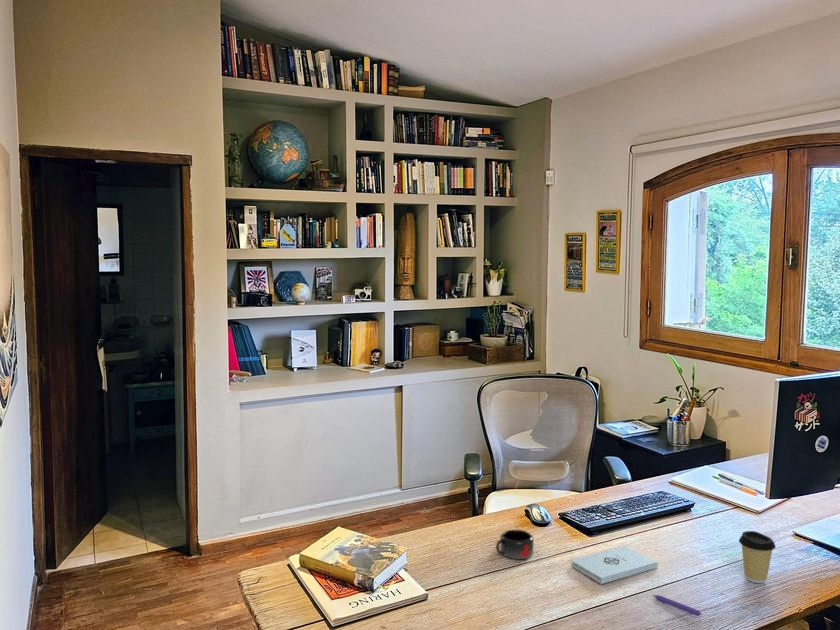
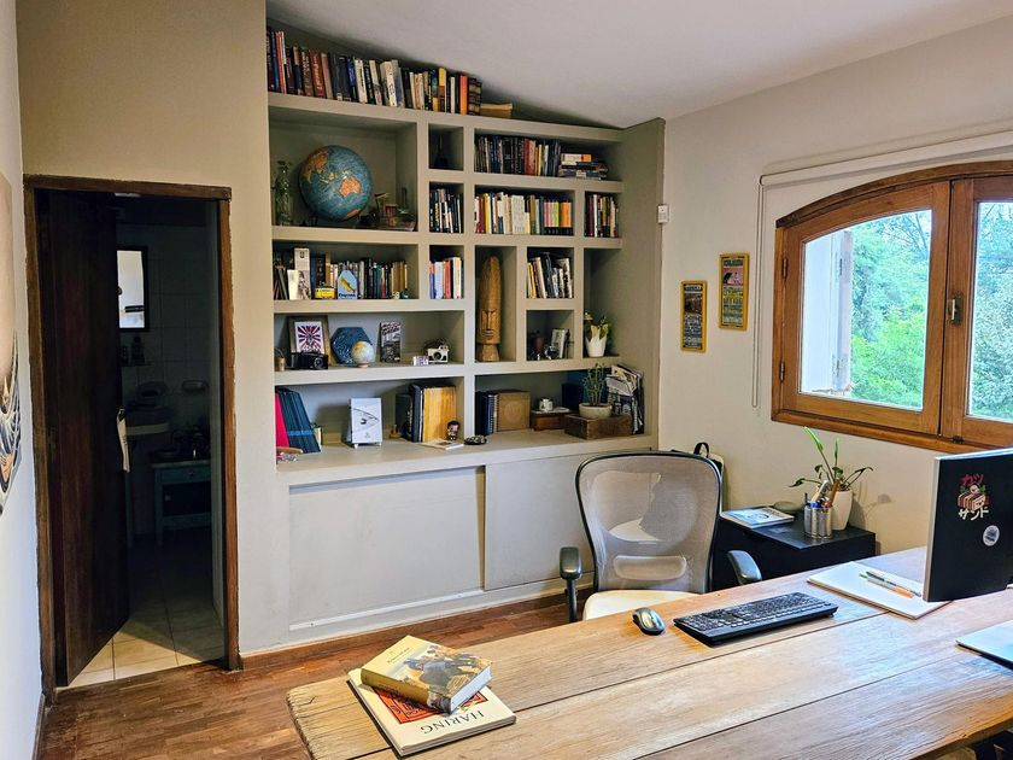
- notepad (613, 563)
- mug (513, 544)
- coffee cup (756, 557)
- pen (676, 604)
